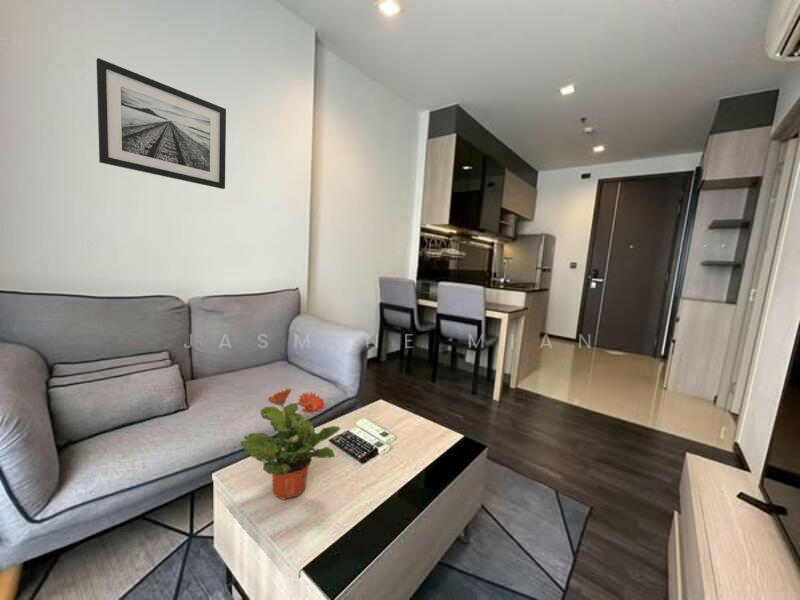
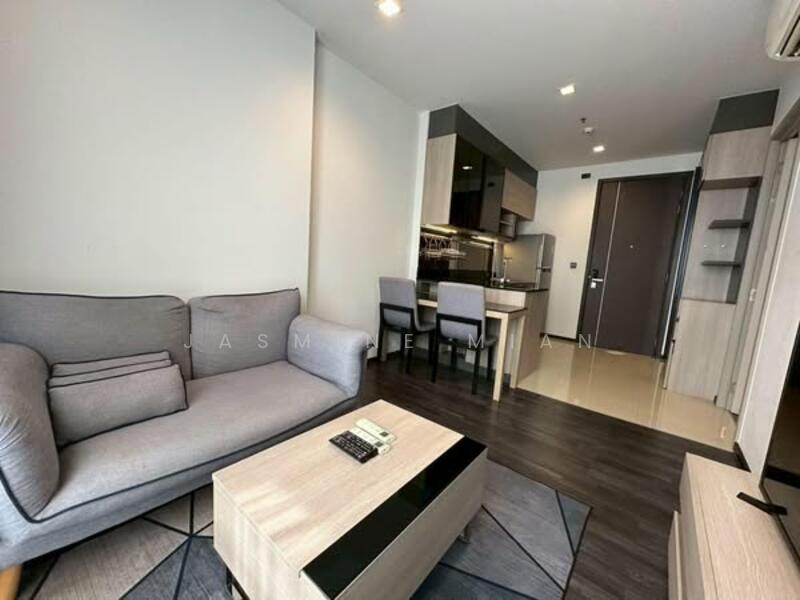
- wall art (169, 132)
- potted plant (292, 439)
